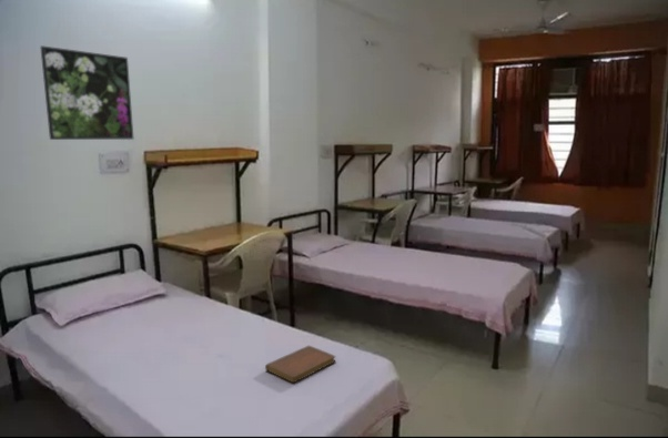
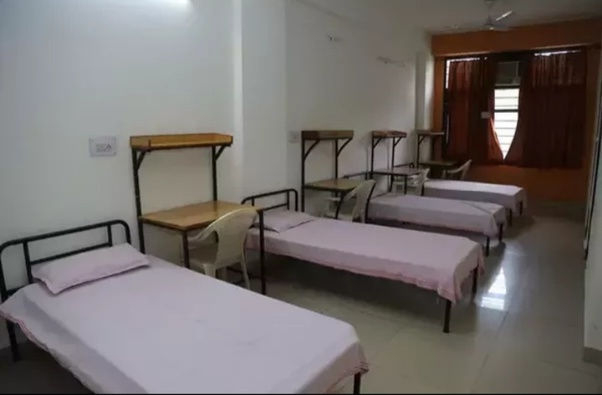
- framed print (90, 95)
- notebook (301, 363)
